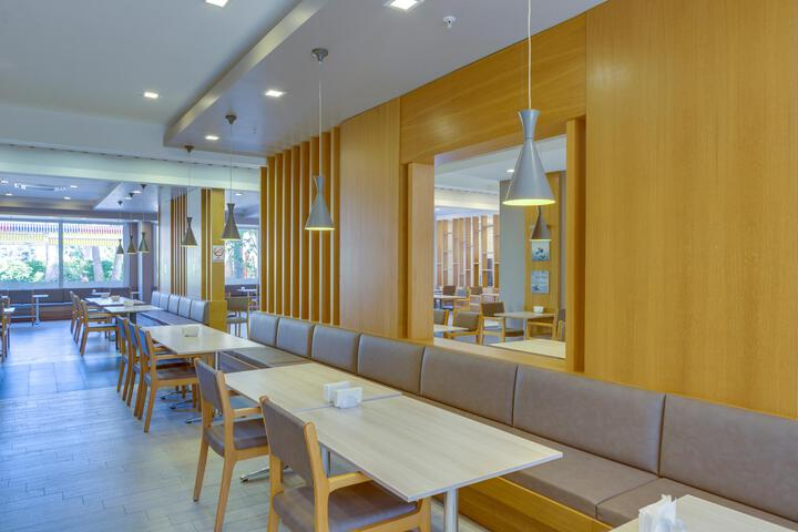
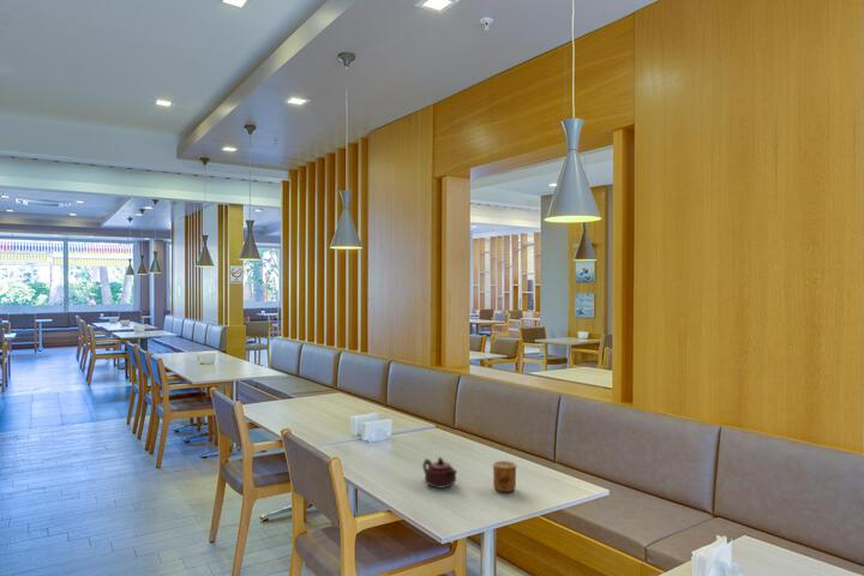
+ teapot (439, 470)
+ cup (504, 476)
